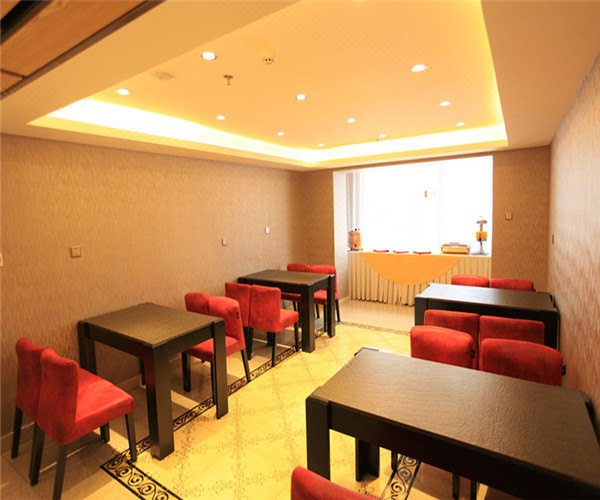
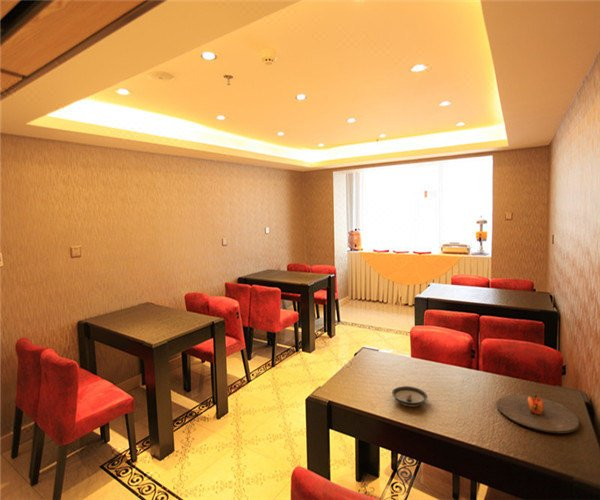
+ plate (535, 403)
+ saucer (409, 398)
